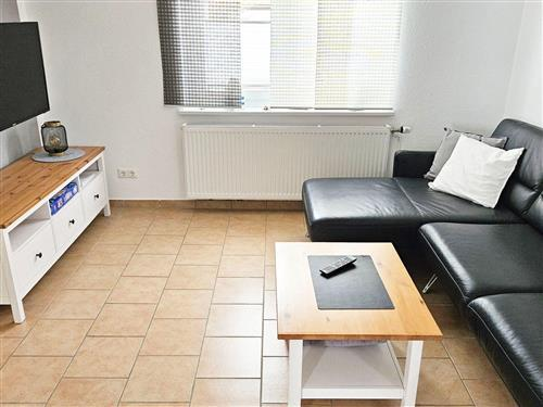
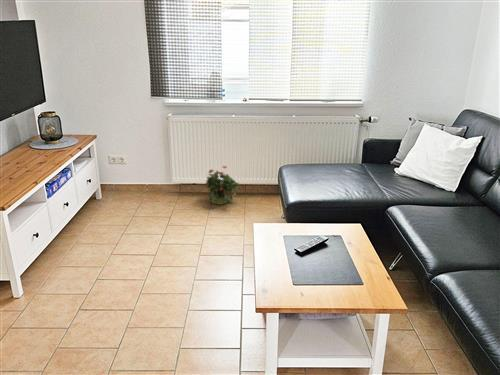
+ potted plant (223, 185)
